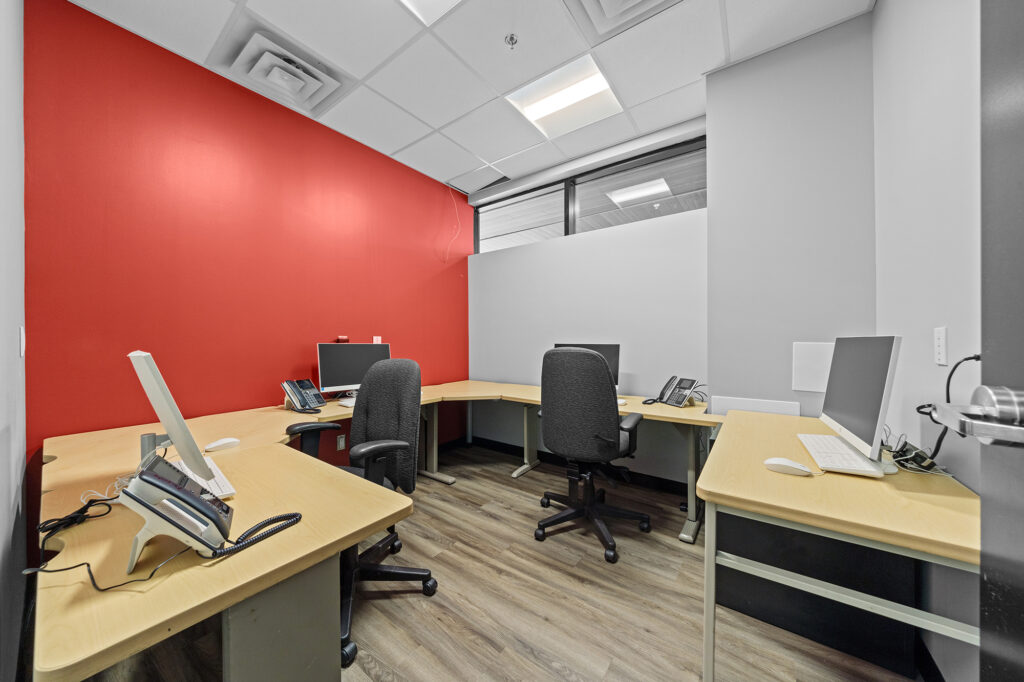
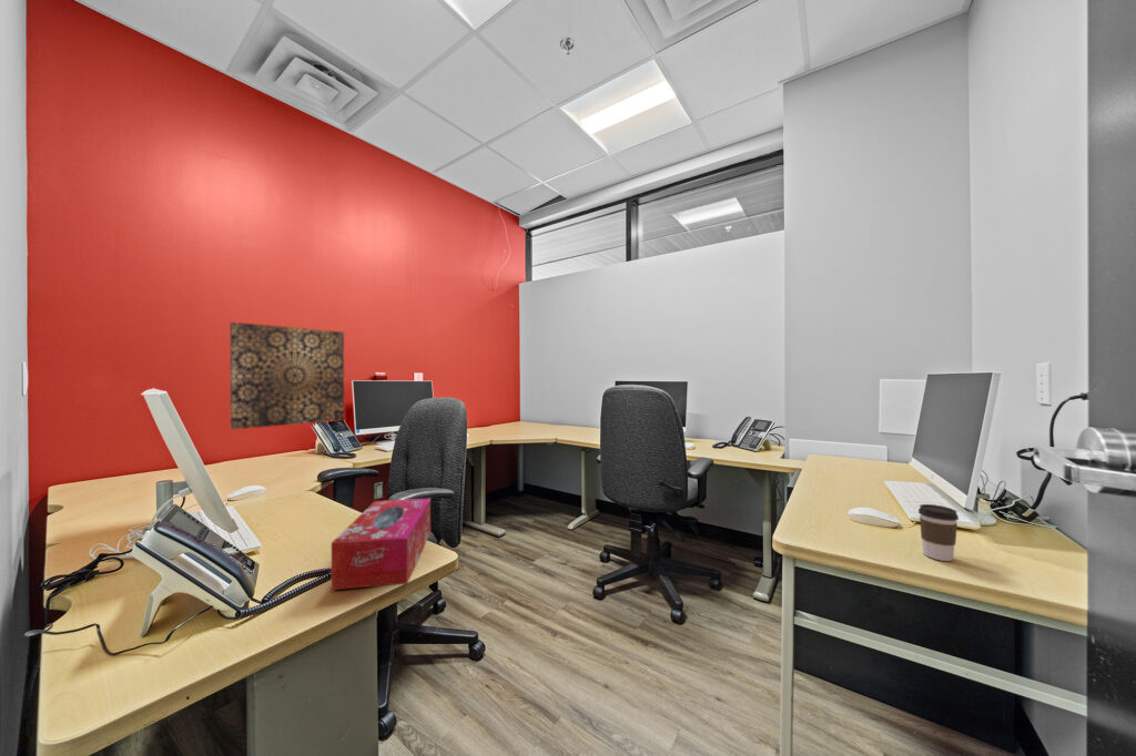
+ wall art (292, 376)
+ tissue box (388, 537)
+ coffee cup (937, 532)
